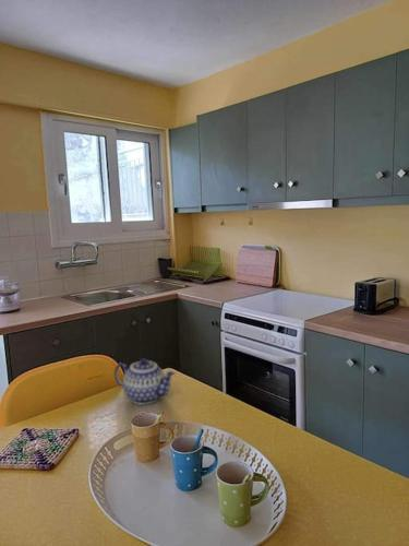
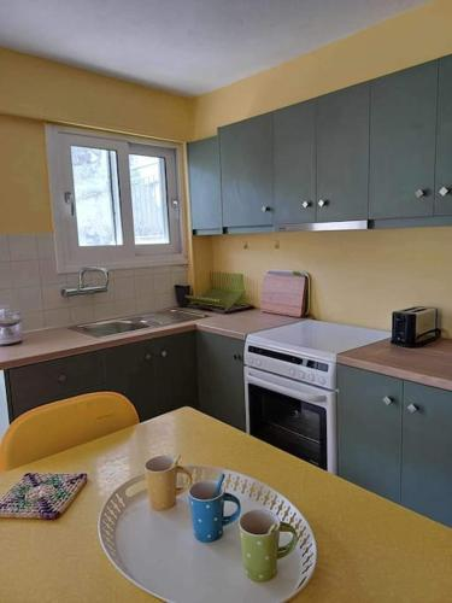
- teapot (144, 378)
